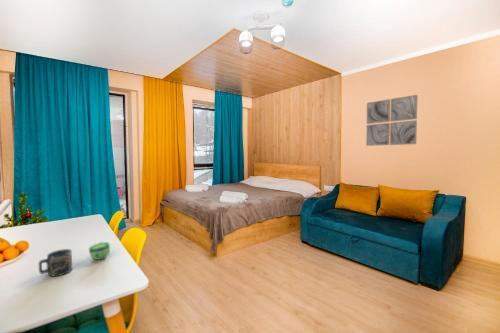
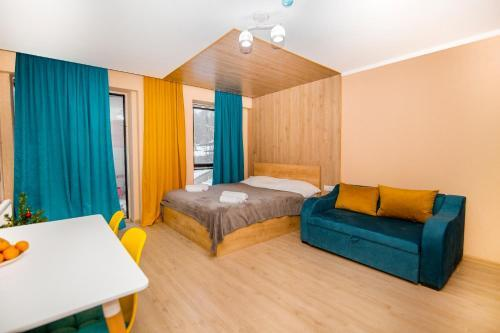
- wall art (389, 121)
- cup (99, 250)
- cup (55, 263)
